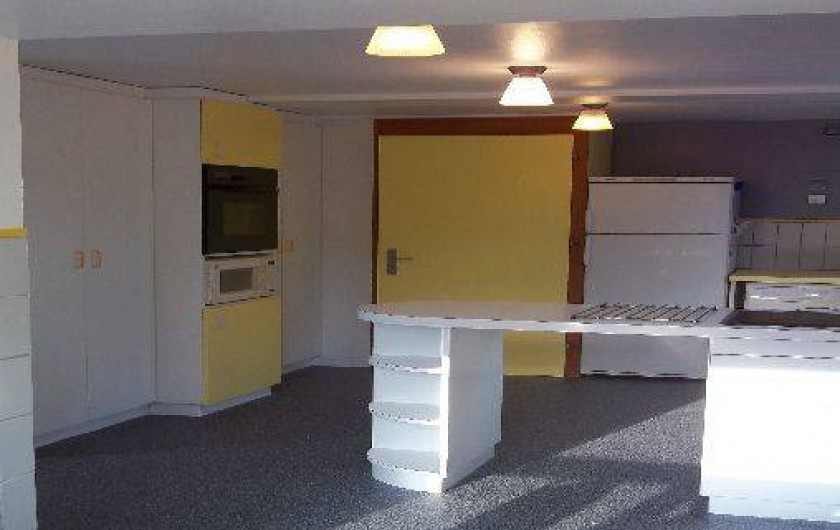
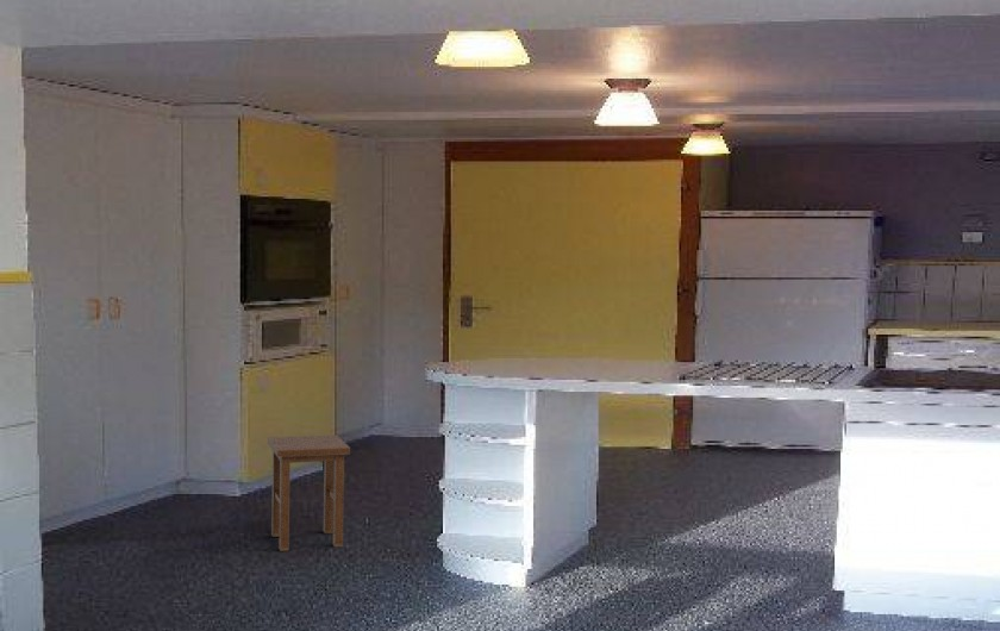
+ stool (324, 491)
